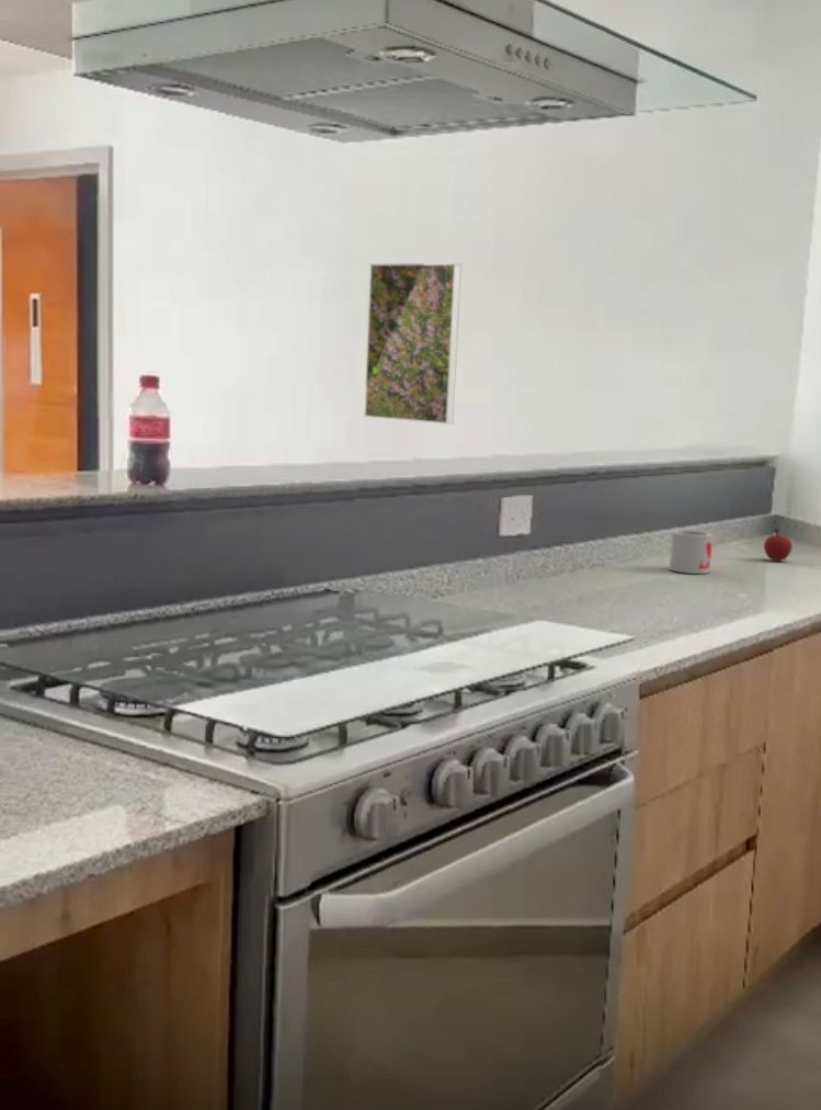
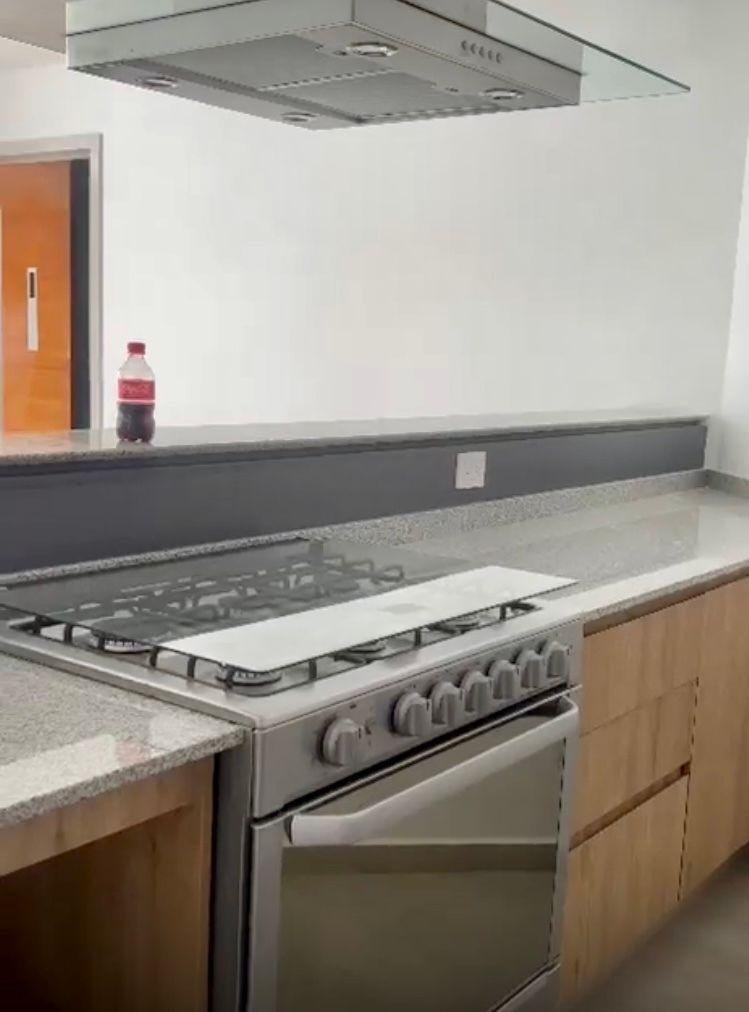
- mug (693, 551)
- apple (777, 543)
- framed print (411, 342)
